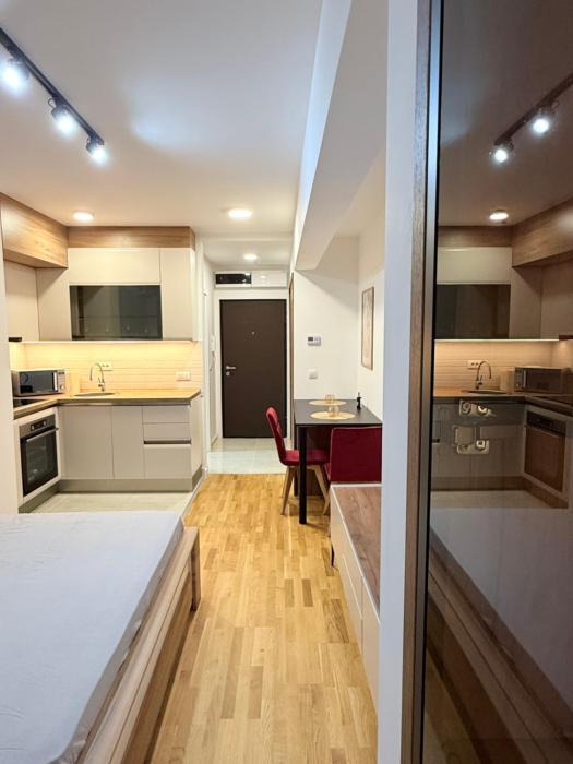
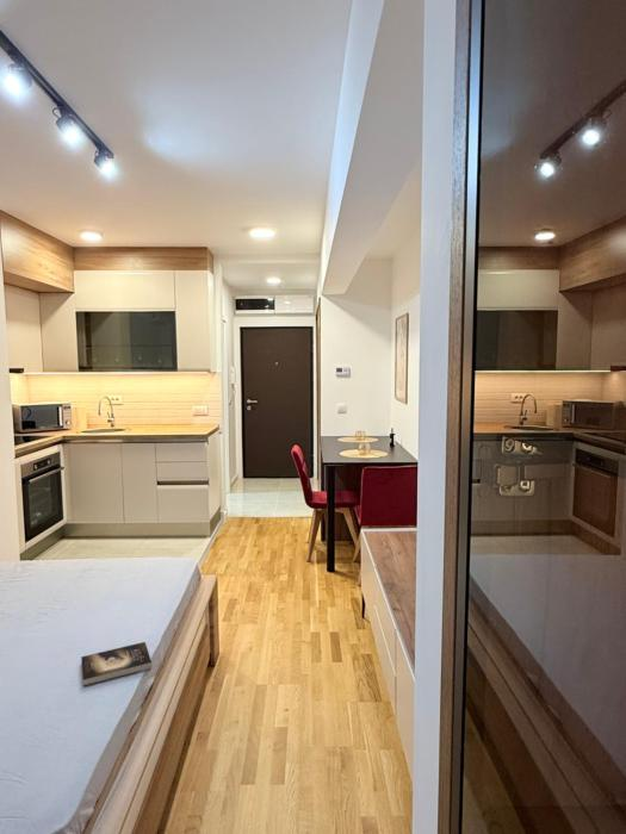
+ book (116, 661)
